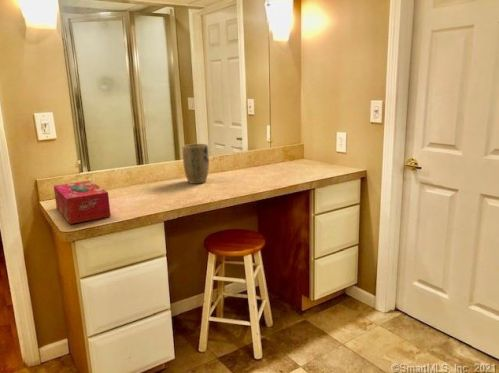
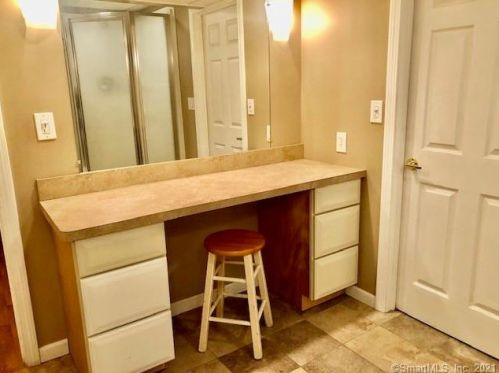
- plant pot (196, 163)
- tissue box (81, 200)
